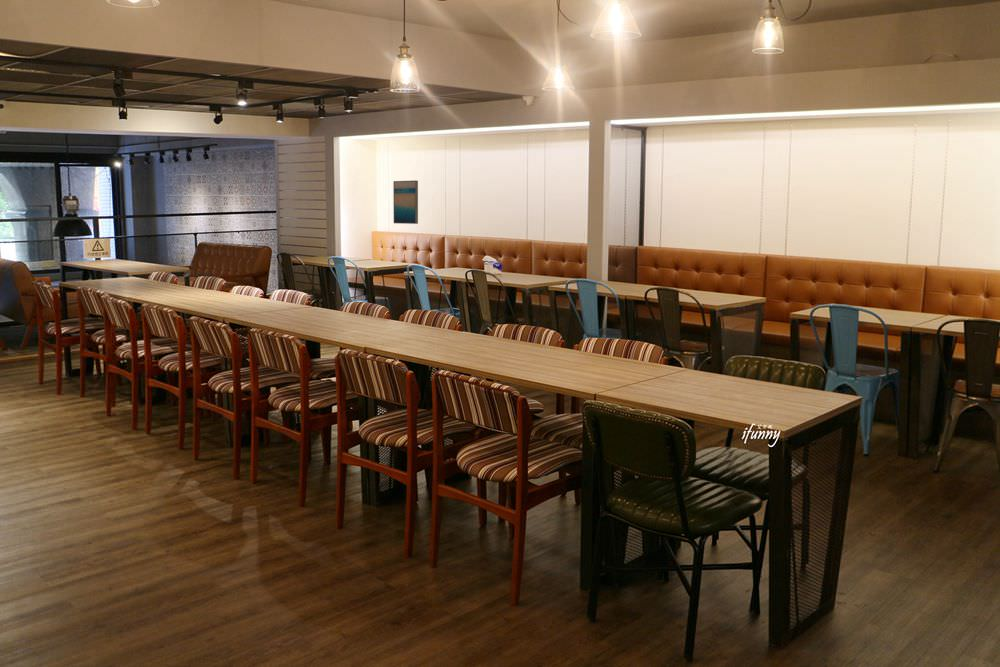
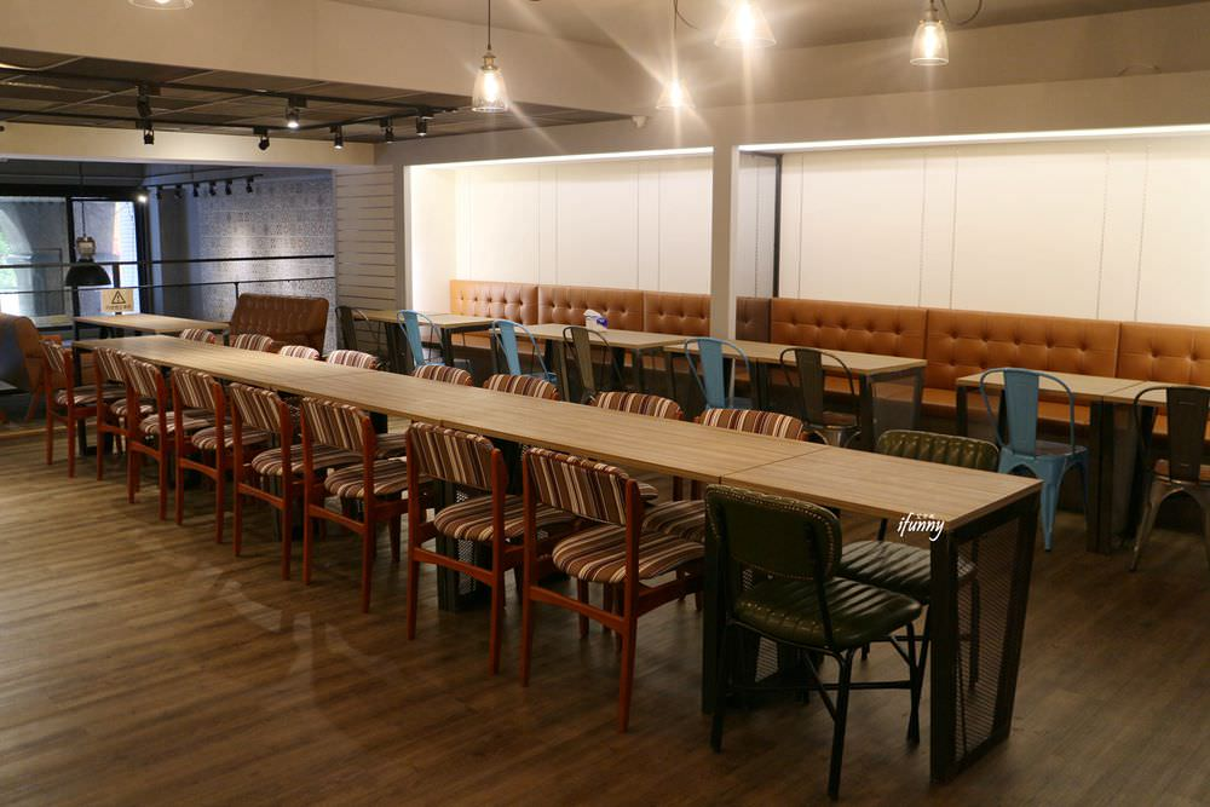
- wall art (405, 202)
